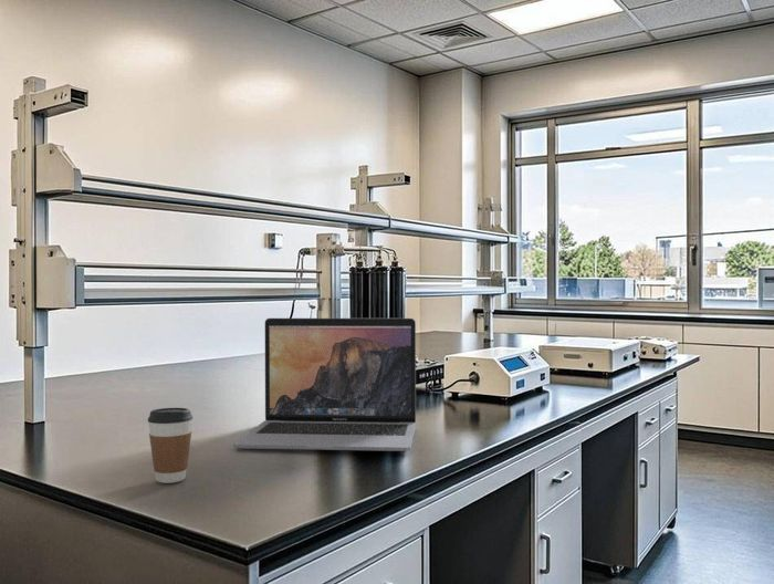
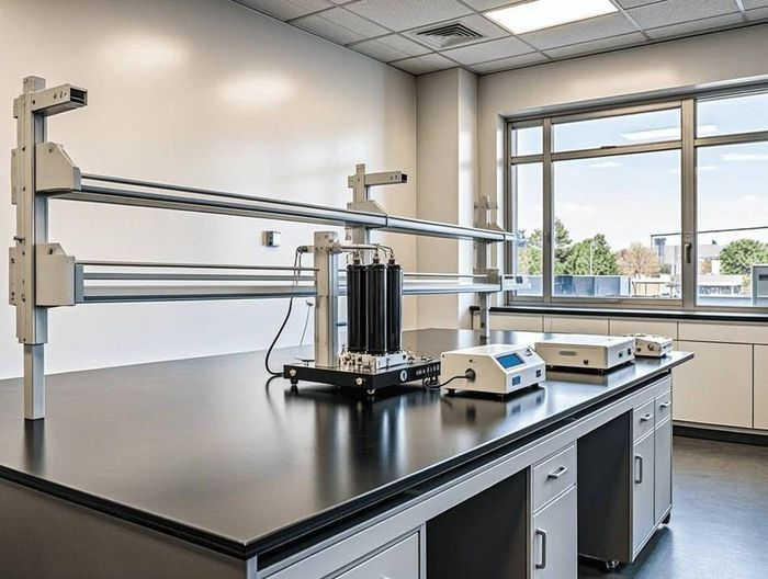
- laptop (331, 379)
- coffee cup (170, 444)
